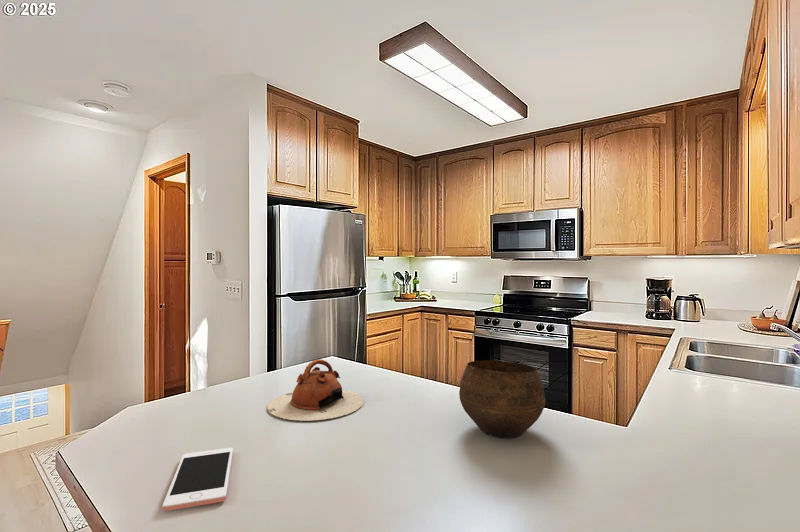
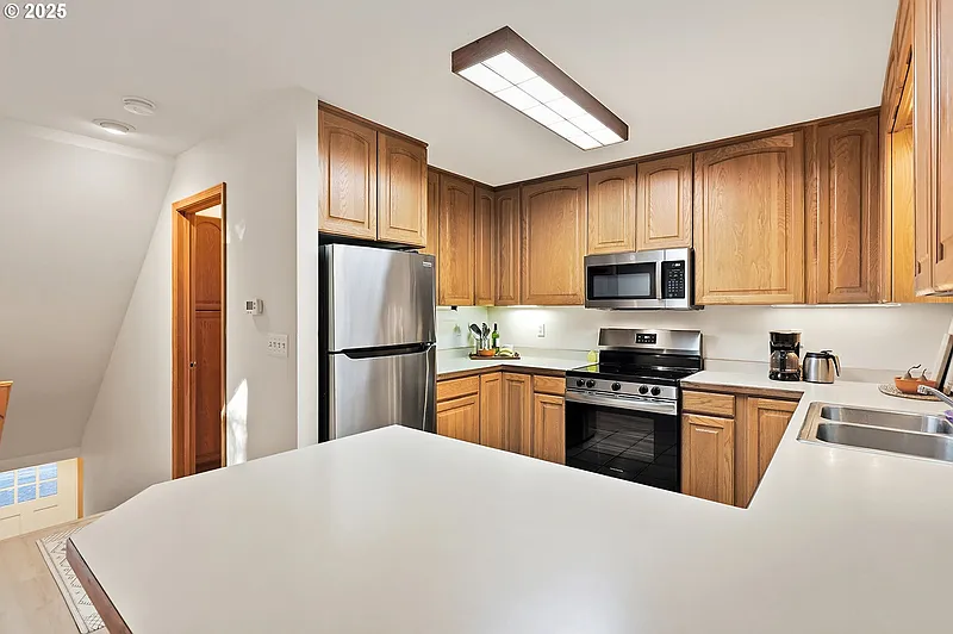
- cell phone (202, 475)
- teapot (316, 381)
- bowl (501, 396)
